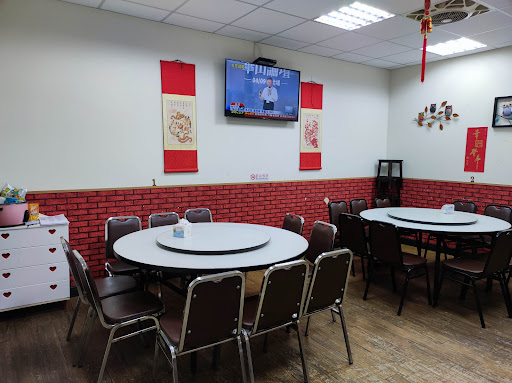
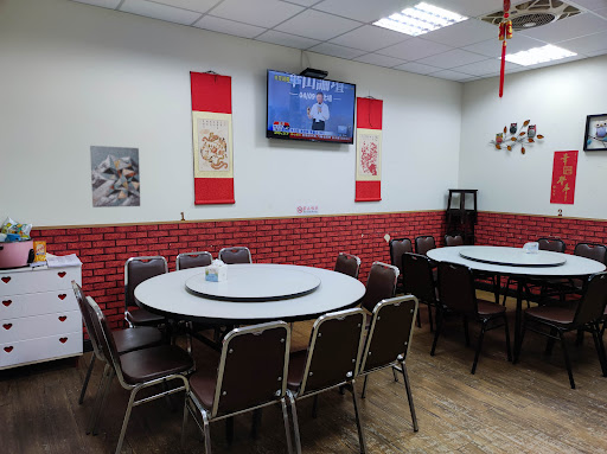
+ wall art (115, 177)
